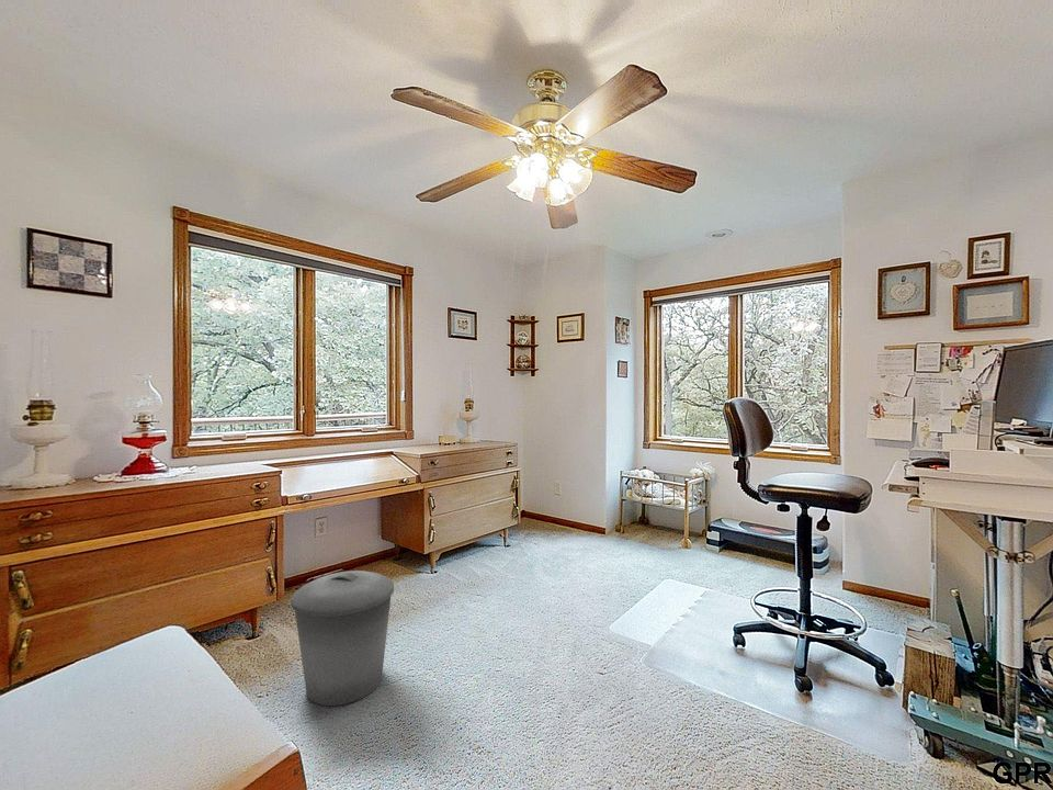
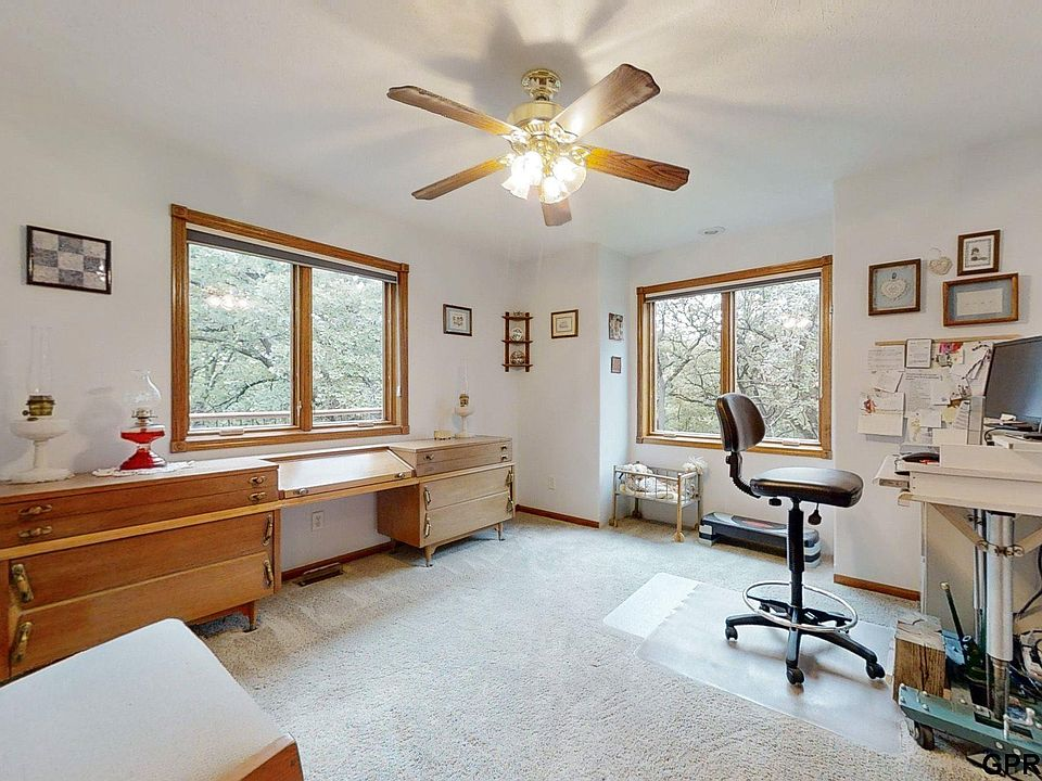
- trash can (344, 628)
